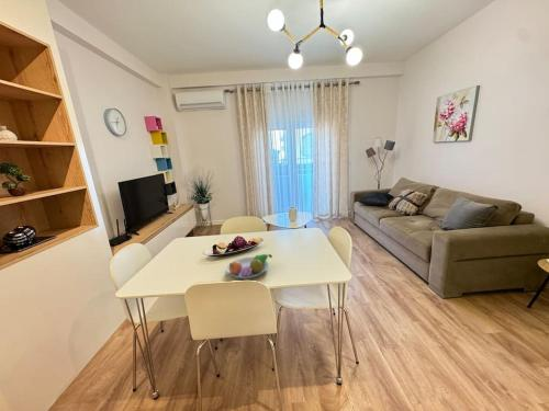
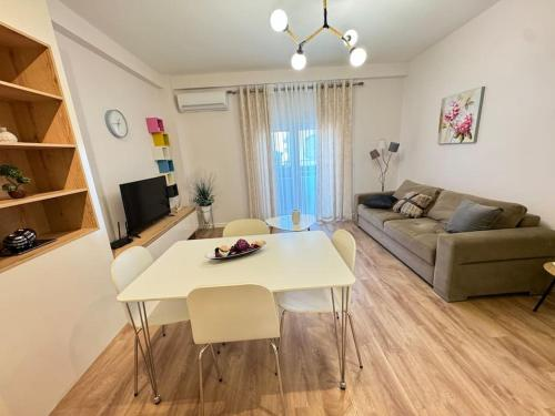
- fruit bowl (248, 262)
